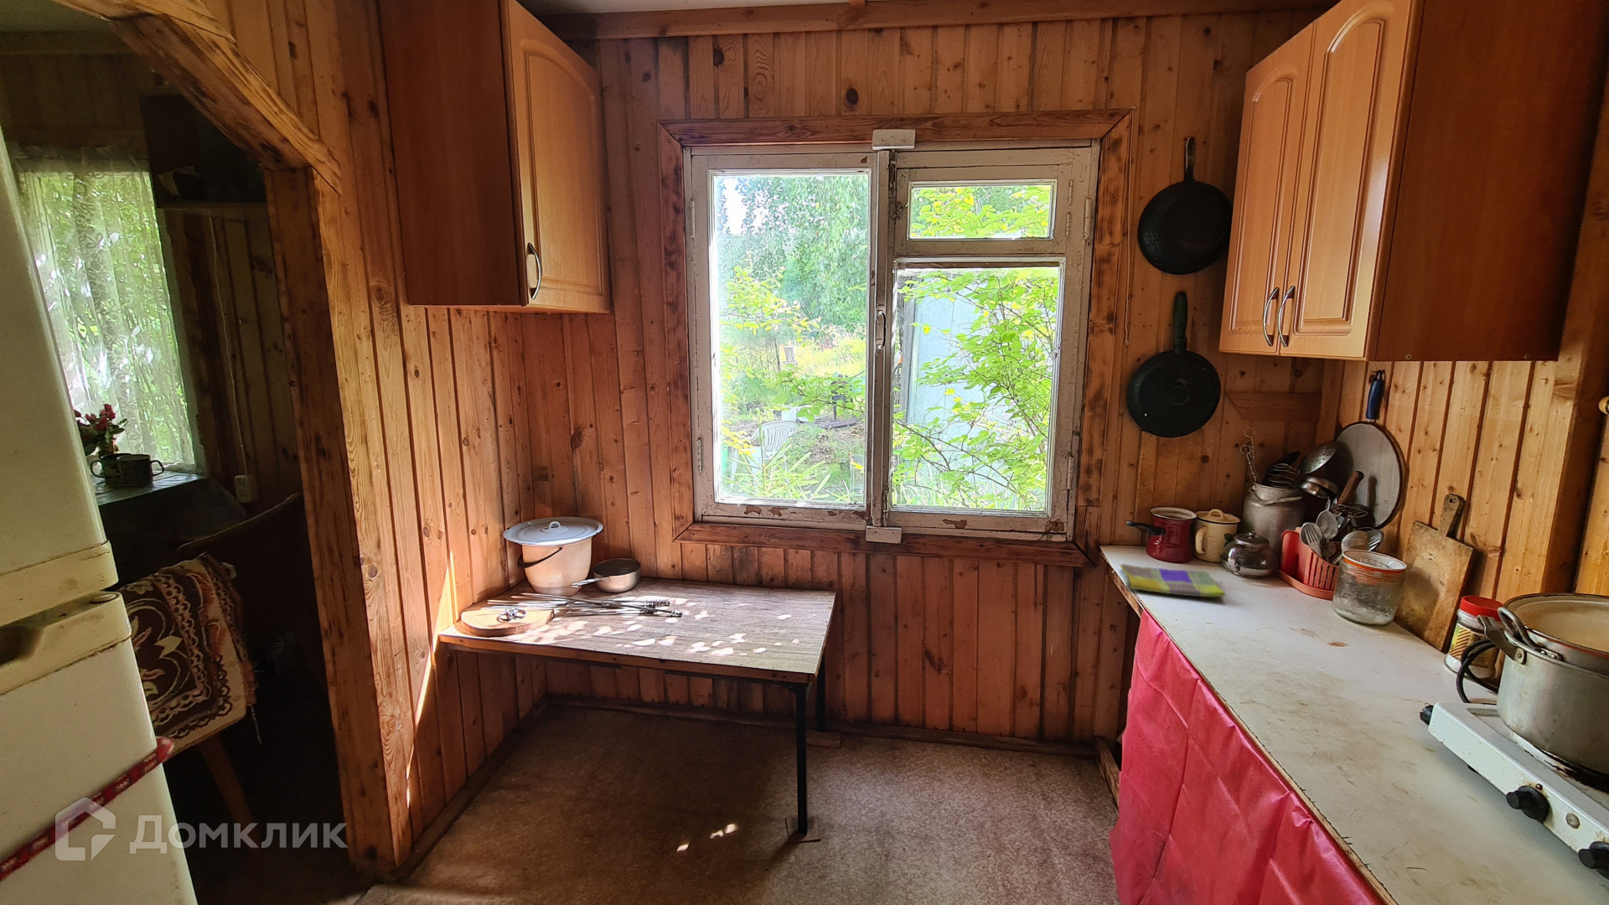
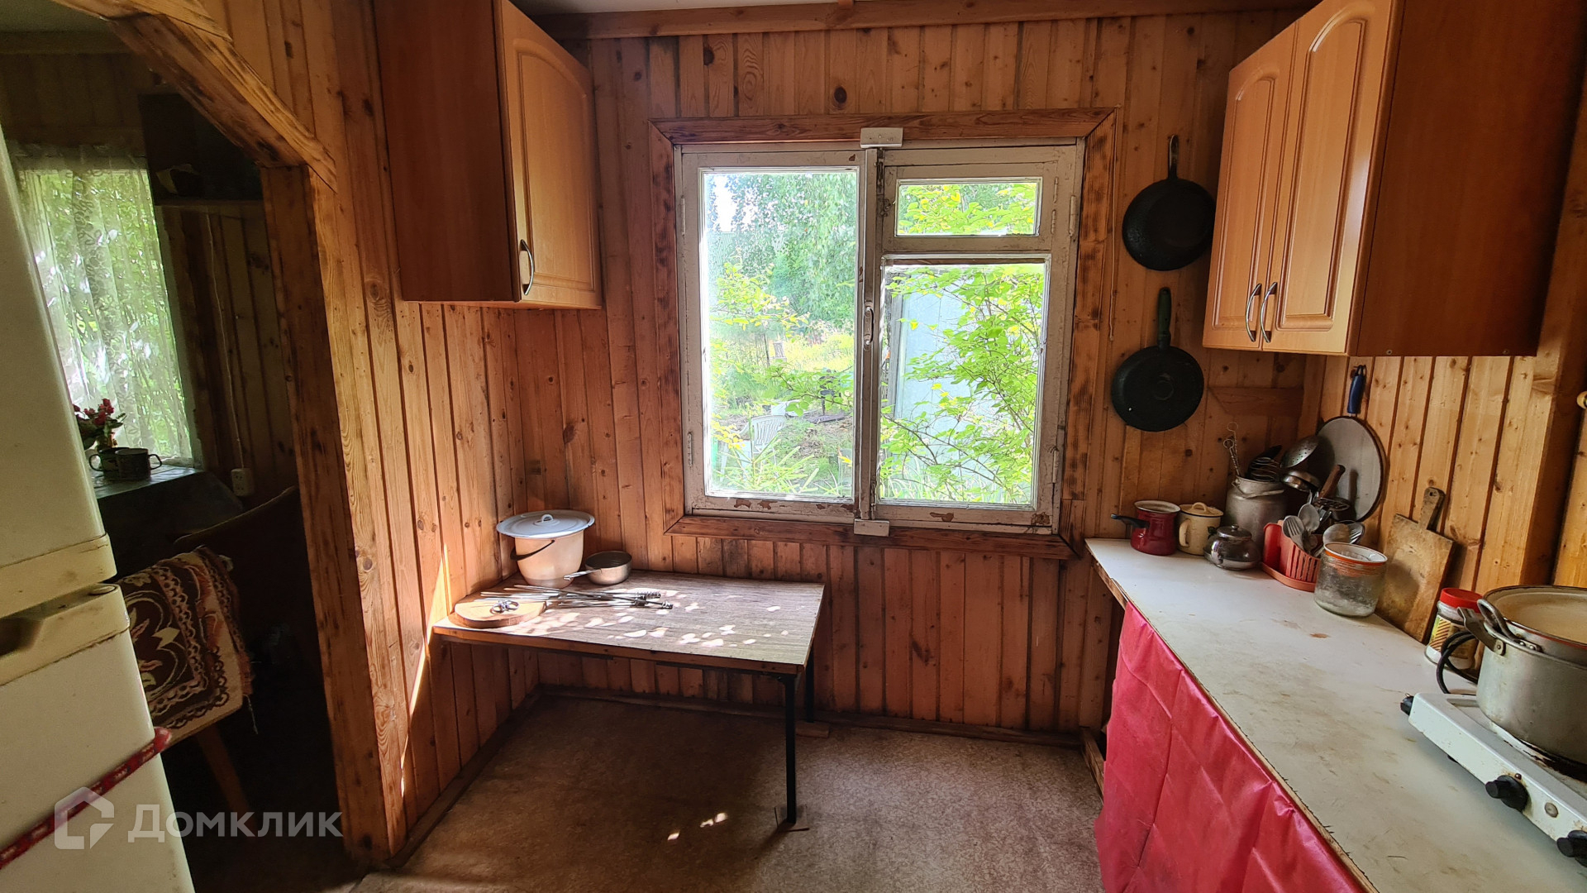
- dish towel (1169, 580)
